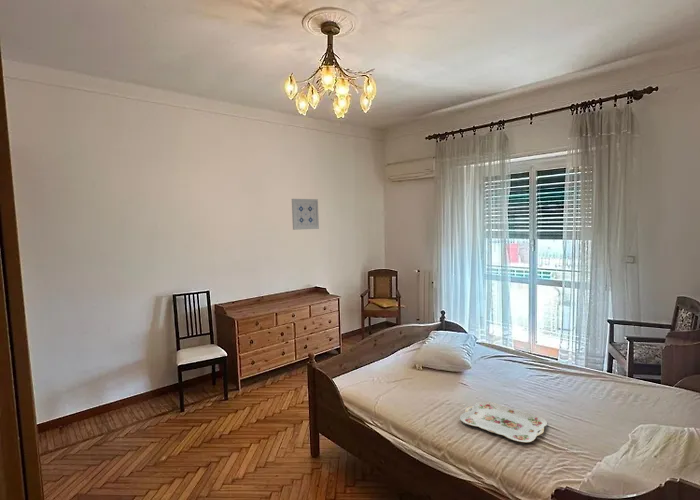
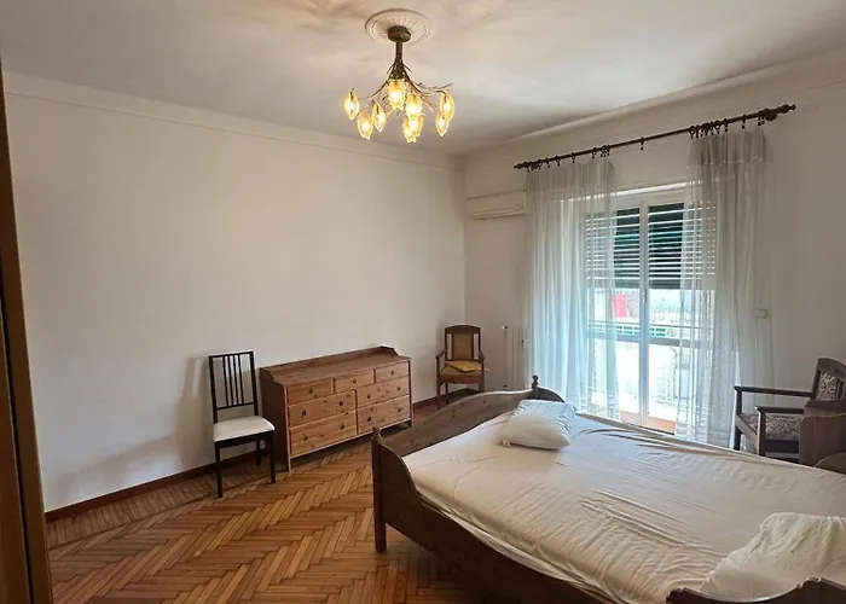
- wall art (305, 214)
- serving tray (502, 420)
